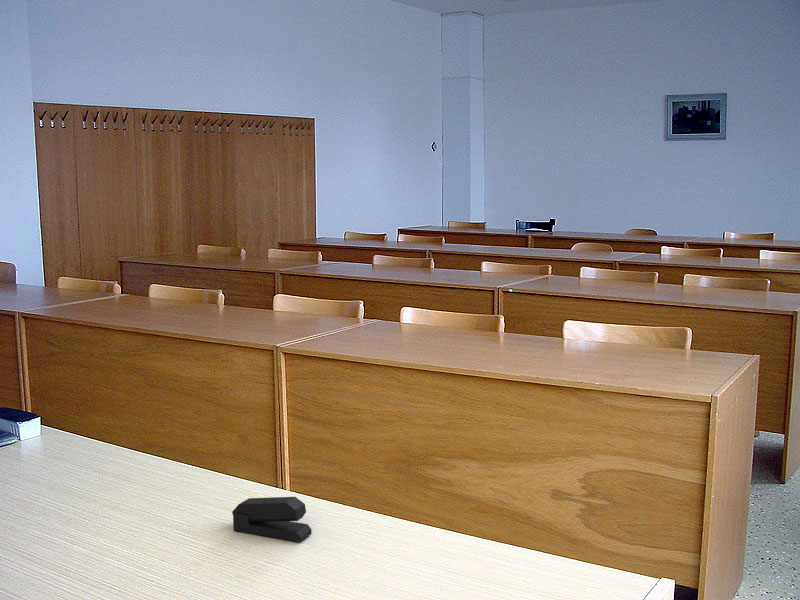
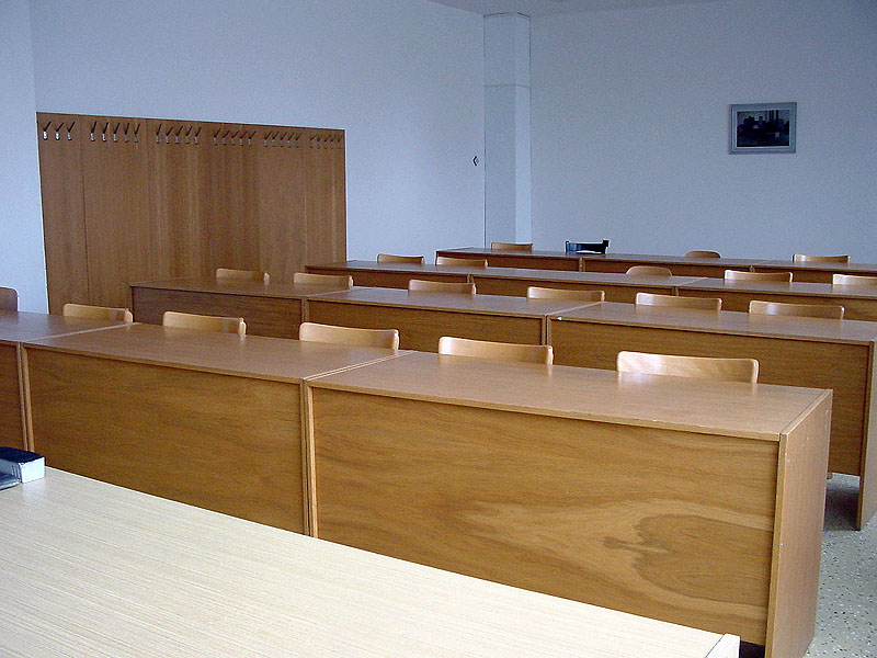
- stapler (271, 514)
